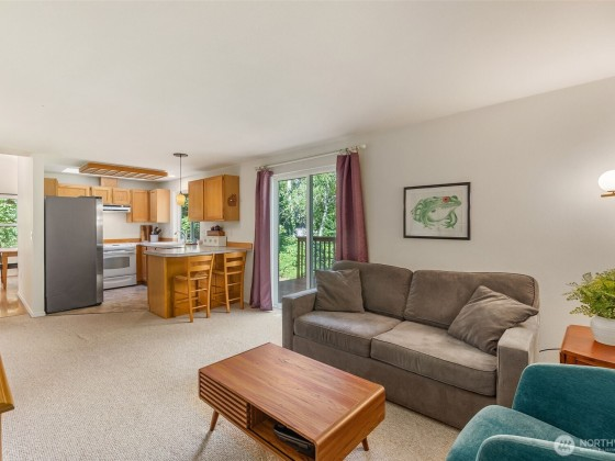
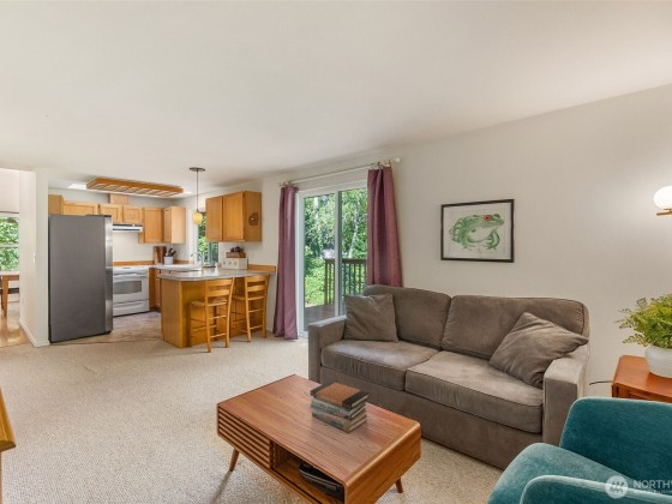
+ book stack (338, 404)
